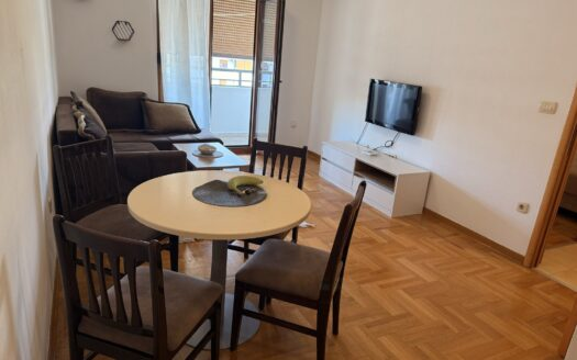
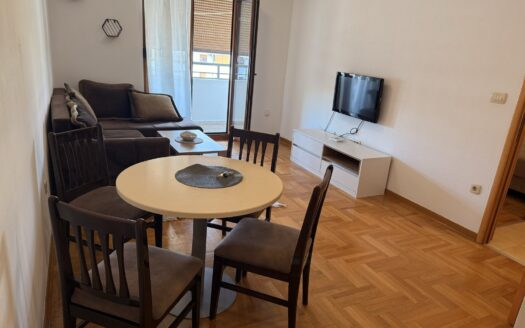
- banana (244, 183)
